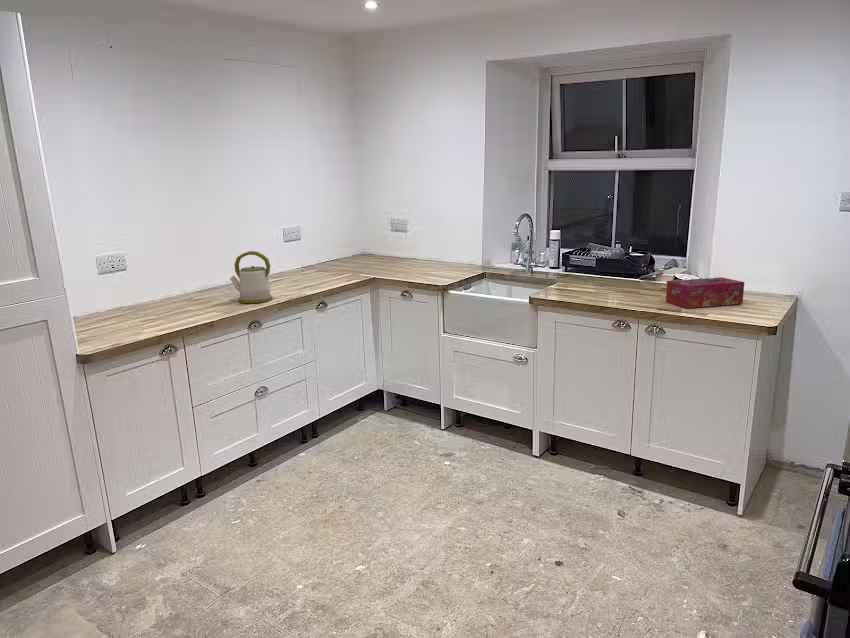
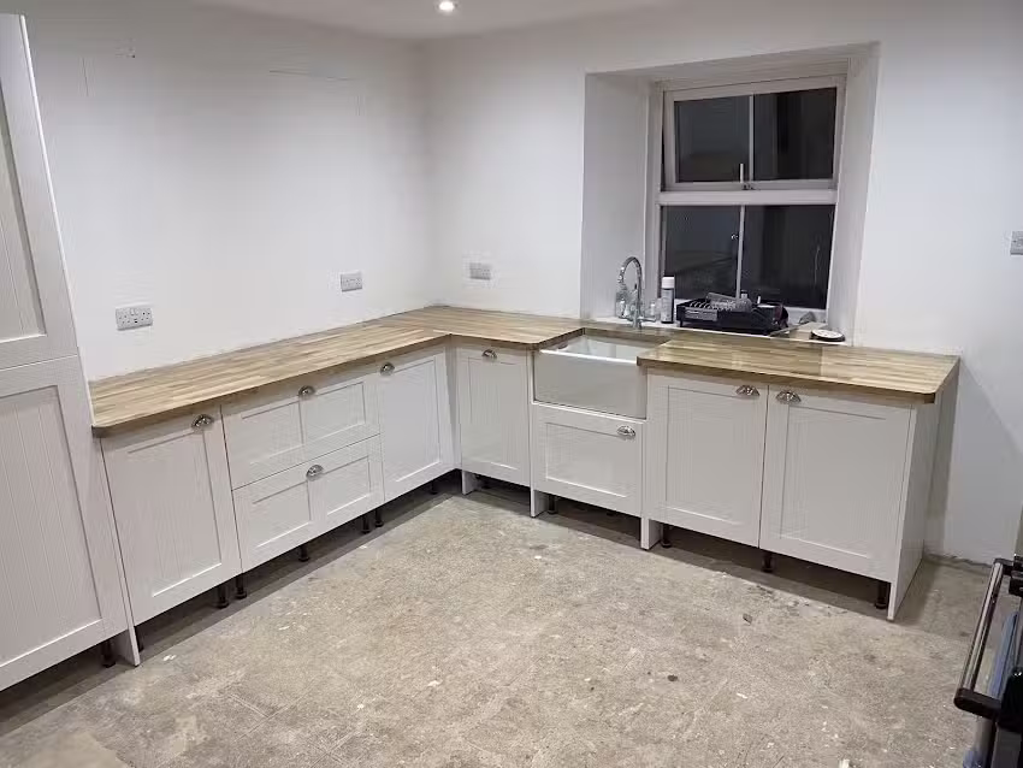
- tissue box (704, 292)
- kettle (250, 275)
